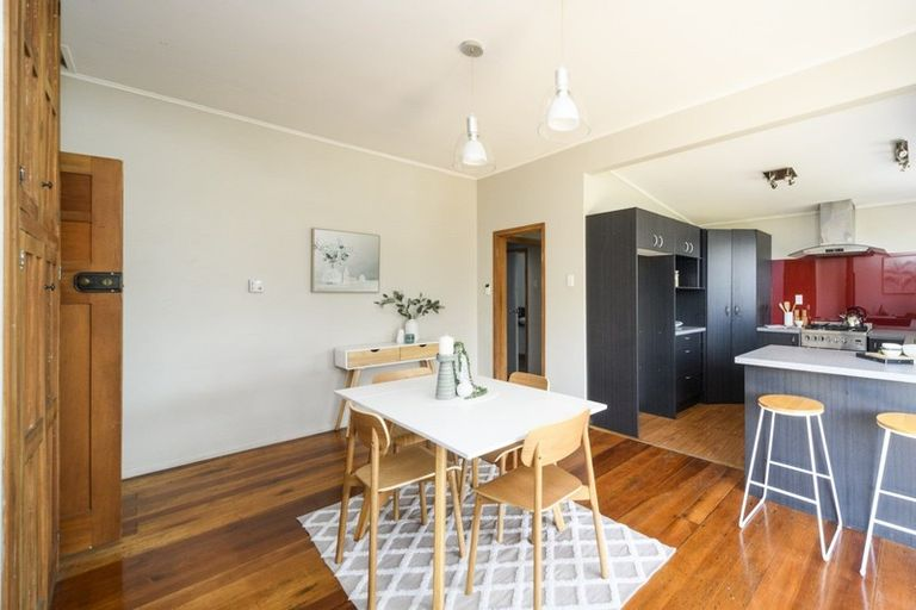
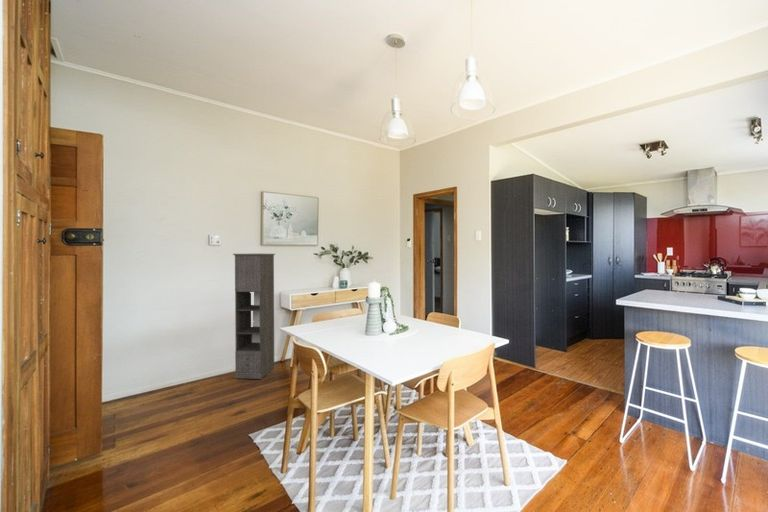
+ storage cabinet (255, 313)
